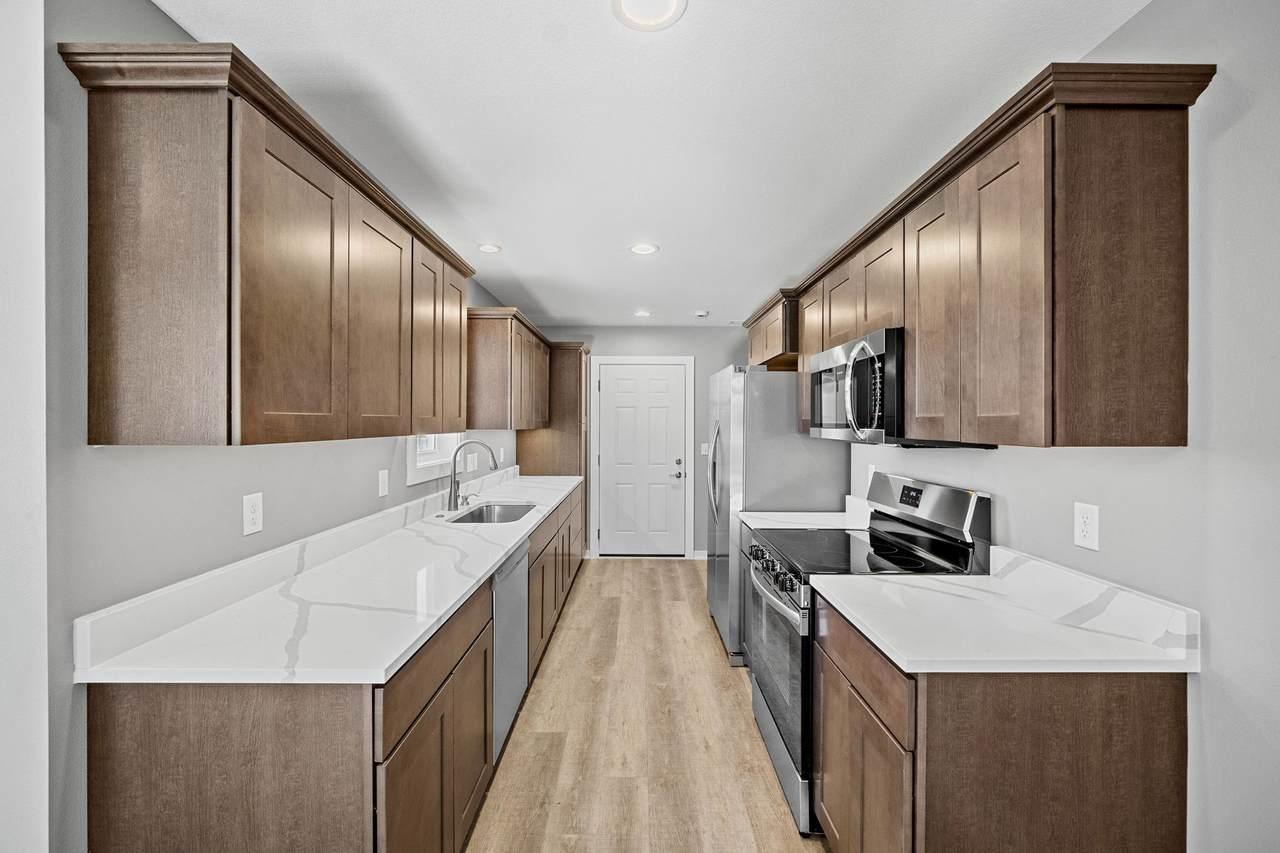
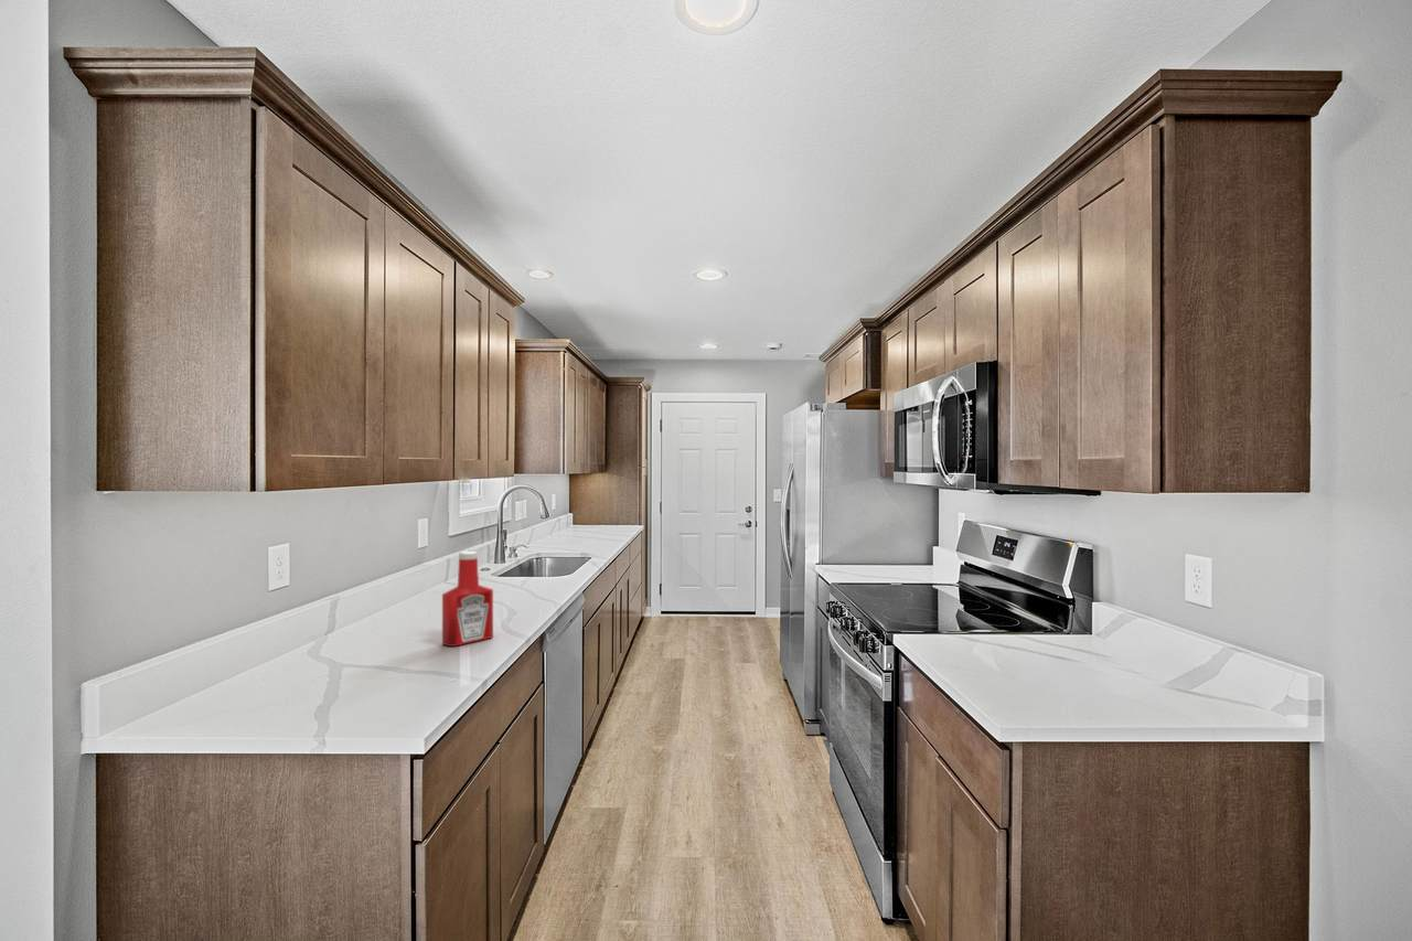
+ soap bottle (468, 596)
